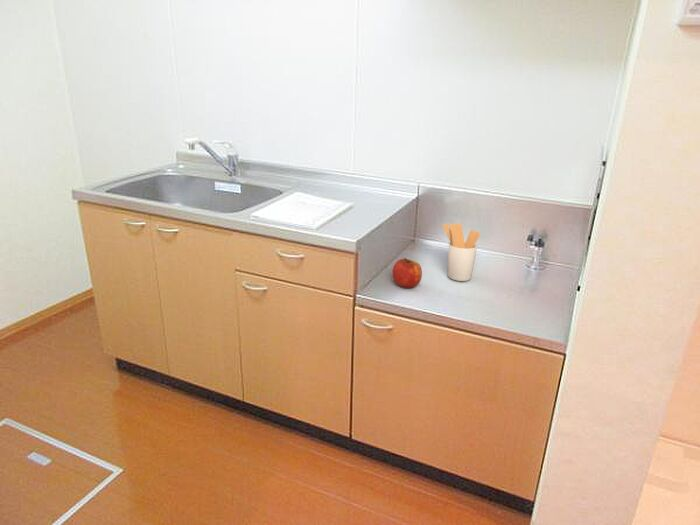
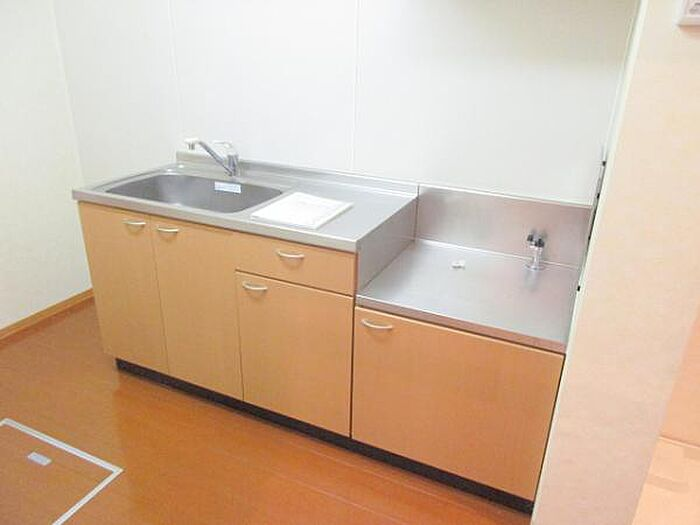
- utensil holder (458, 250)
- apple (407, 271)
